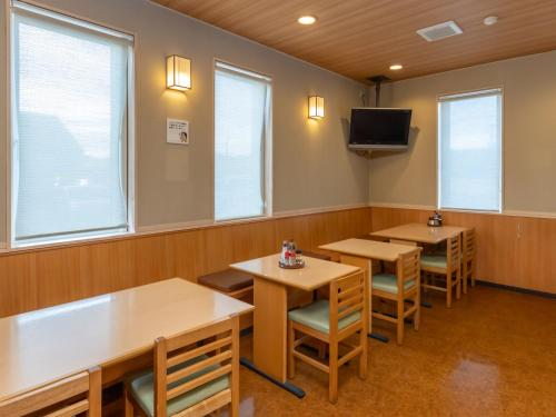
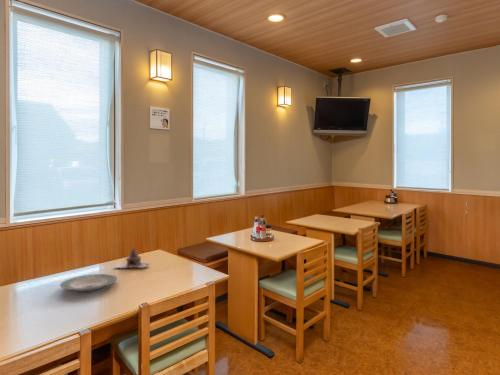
+ plate (89, 284)
+ teapot (134, 257)
